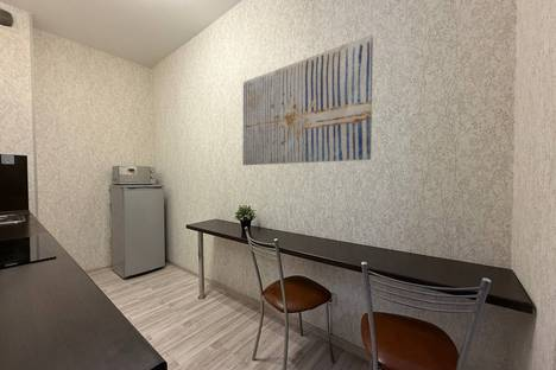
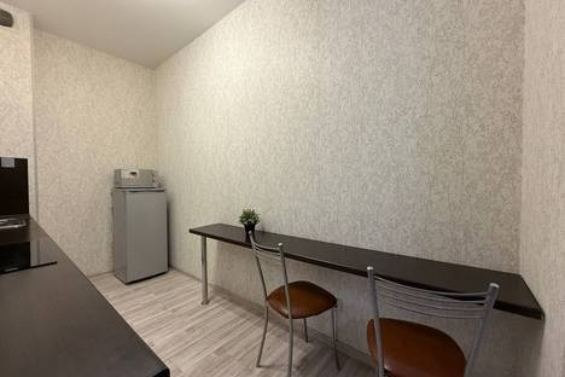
- wall art (295, 113)
